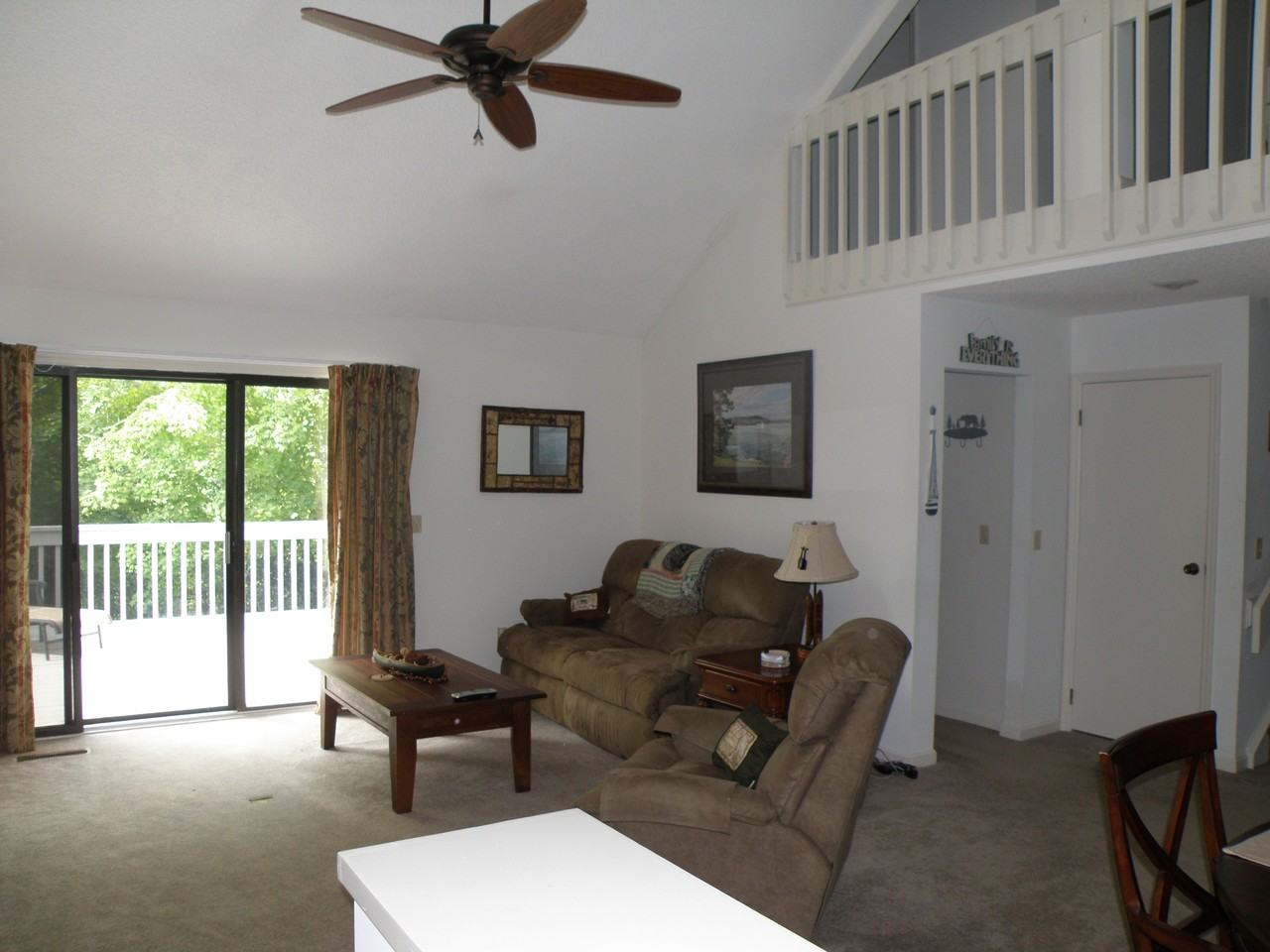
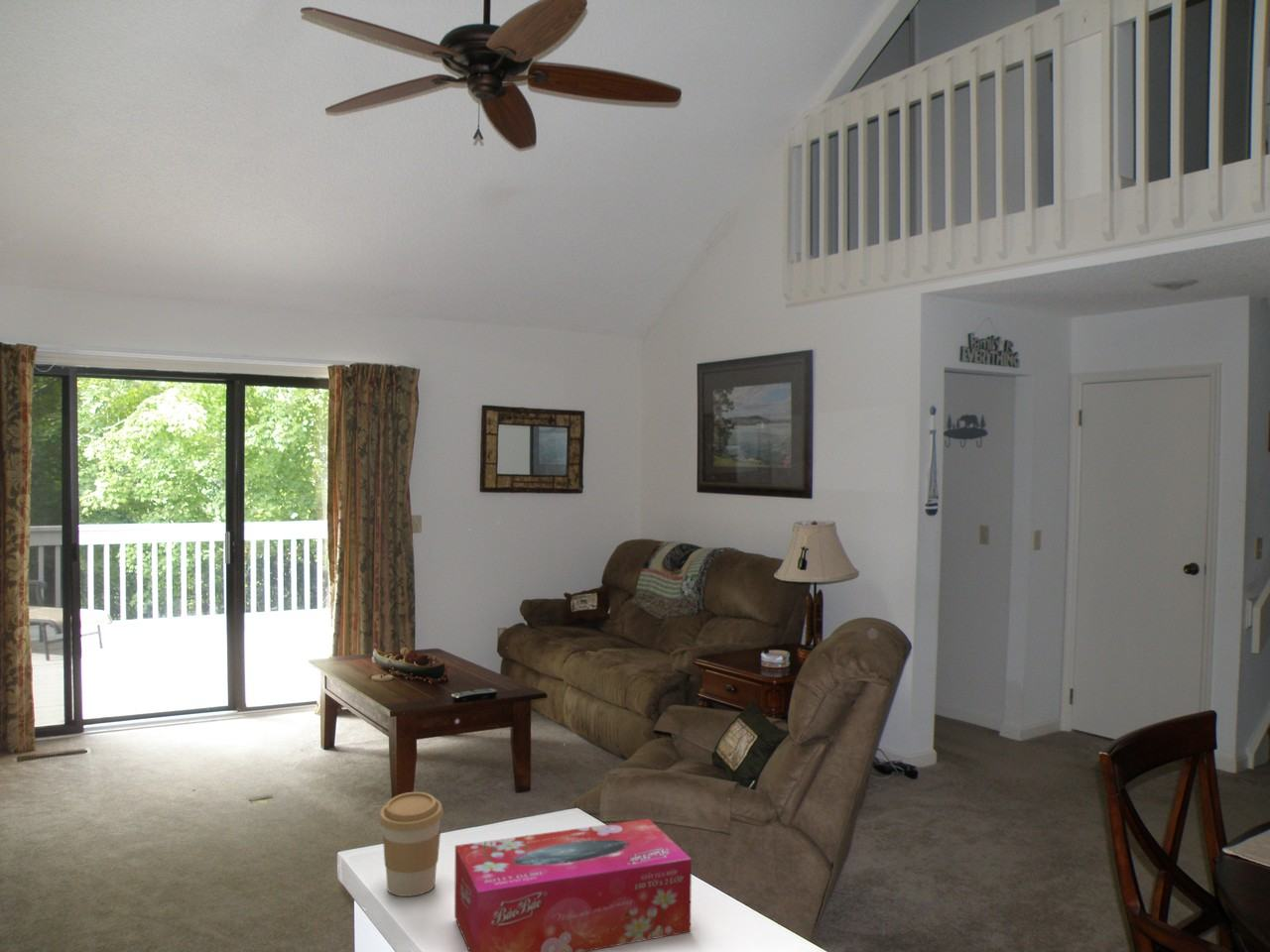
+ coffee cup (411, 842)
+ tissue box (571, 888)
